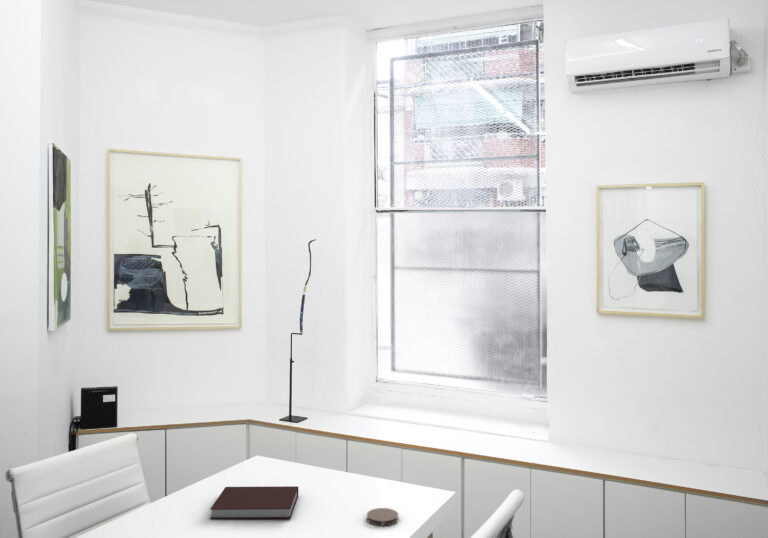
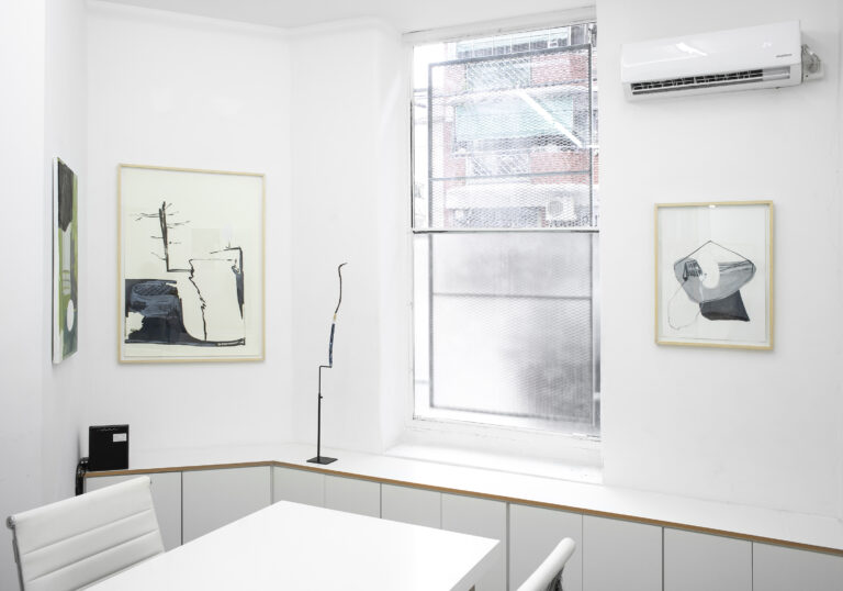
- coaster (382, 516)
- notebook (256, 501)
